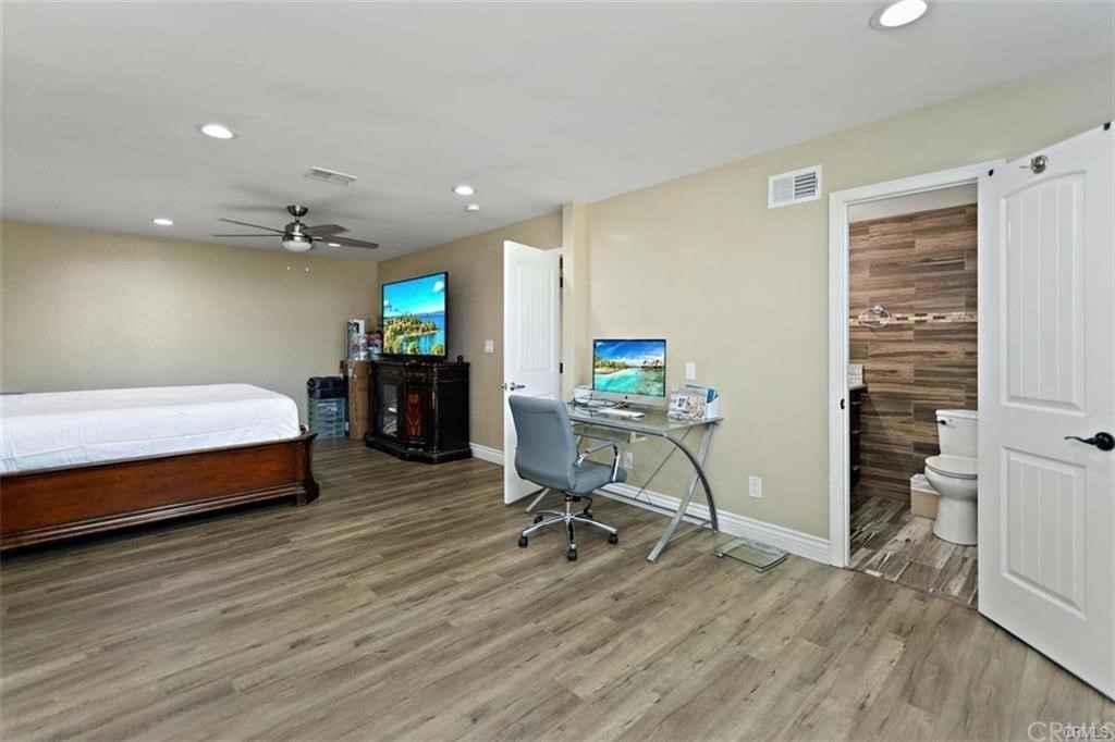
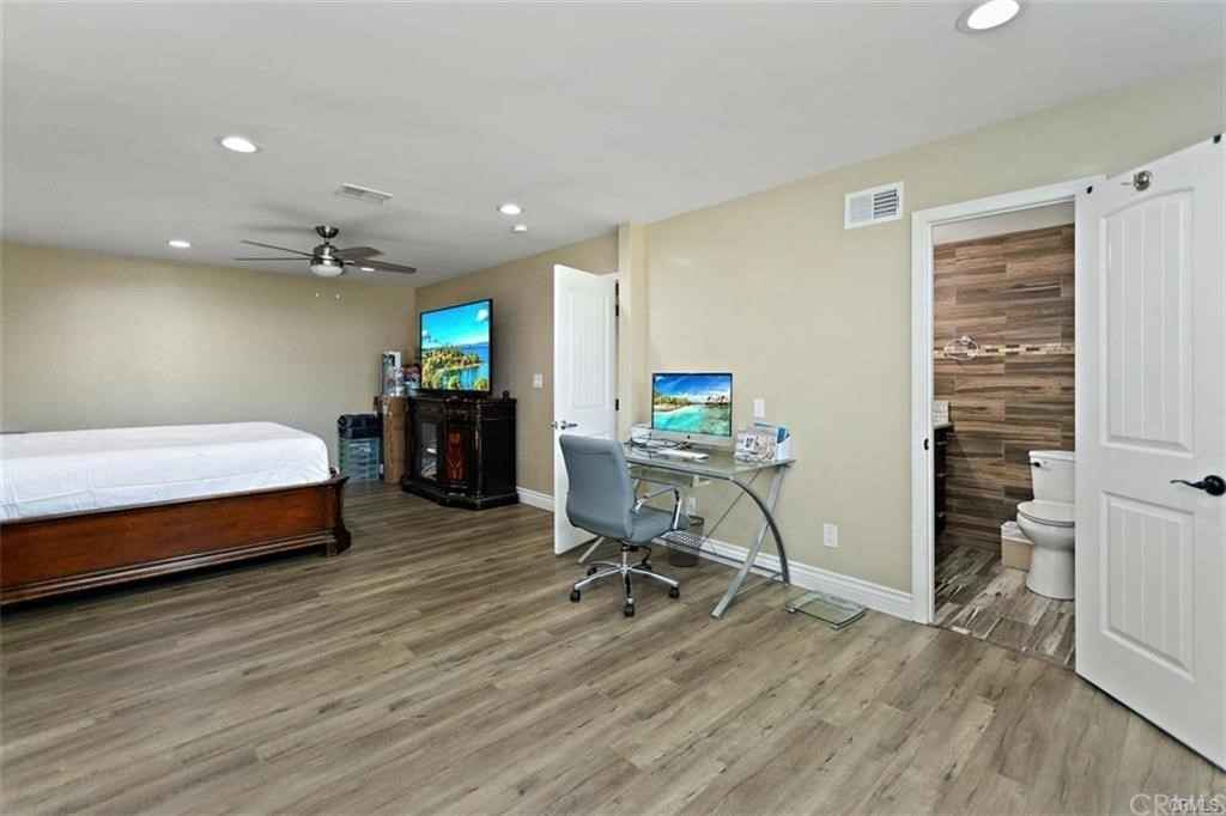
+ wastebasket (682, 540)
